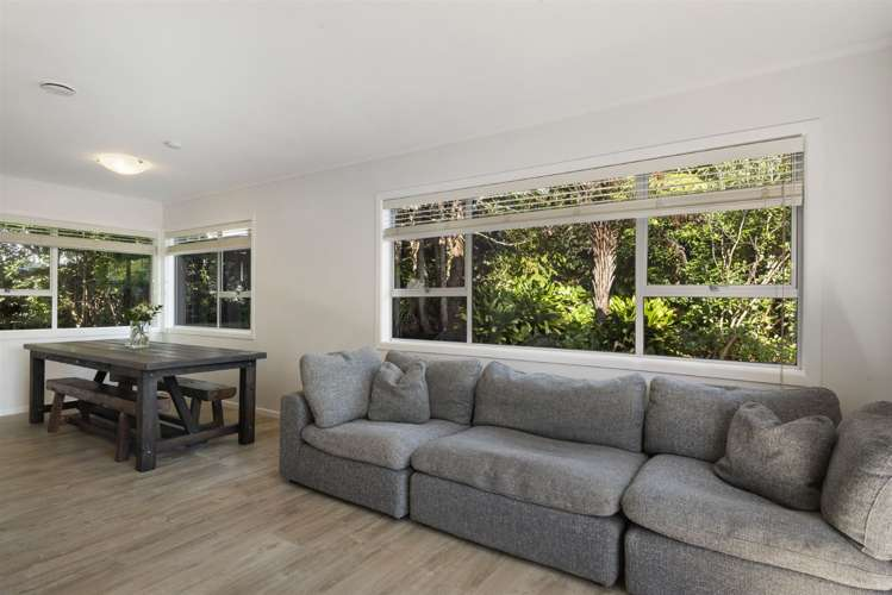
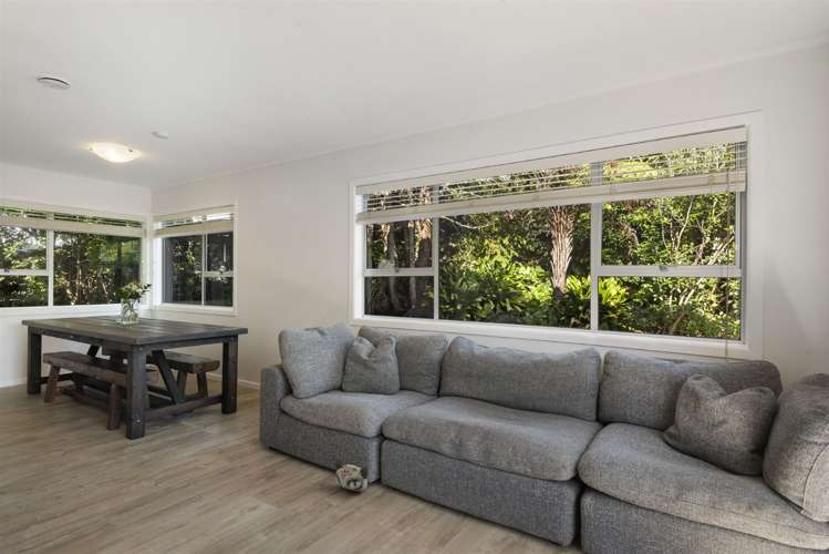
+ plush toy (351, 475)
